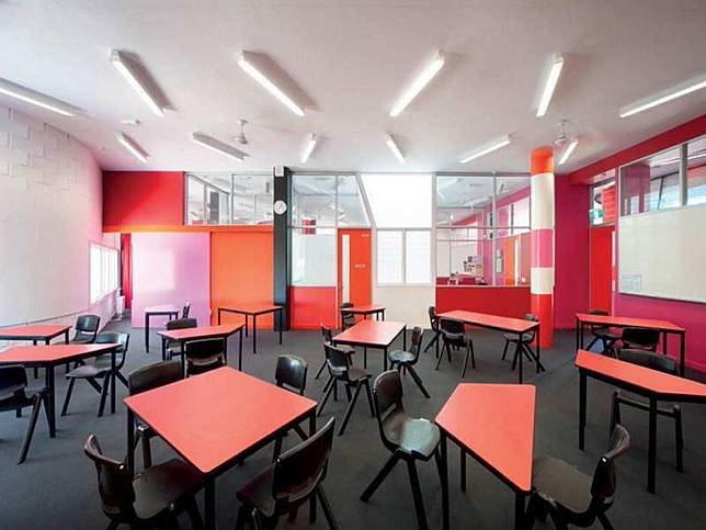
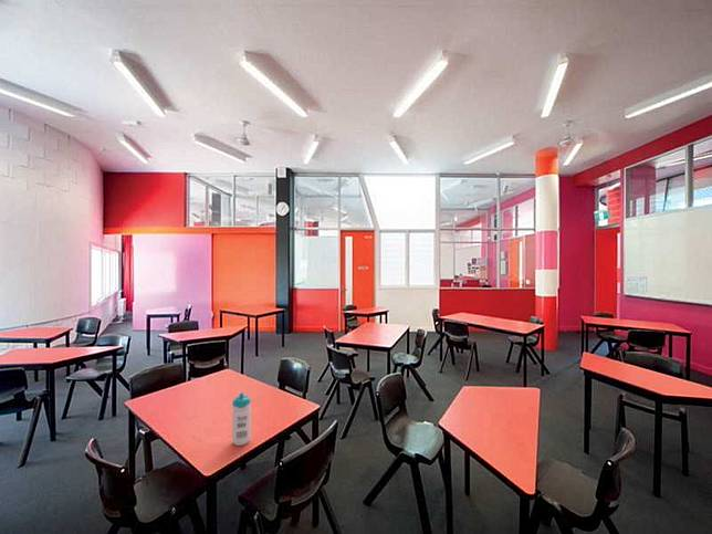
+ water bottle (241, 417)
